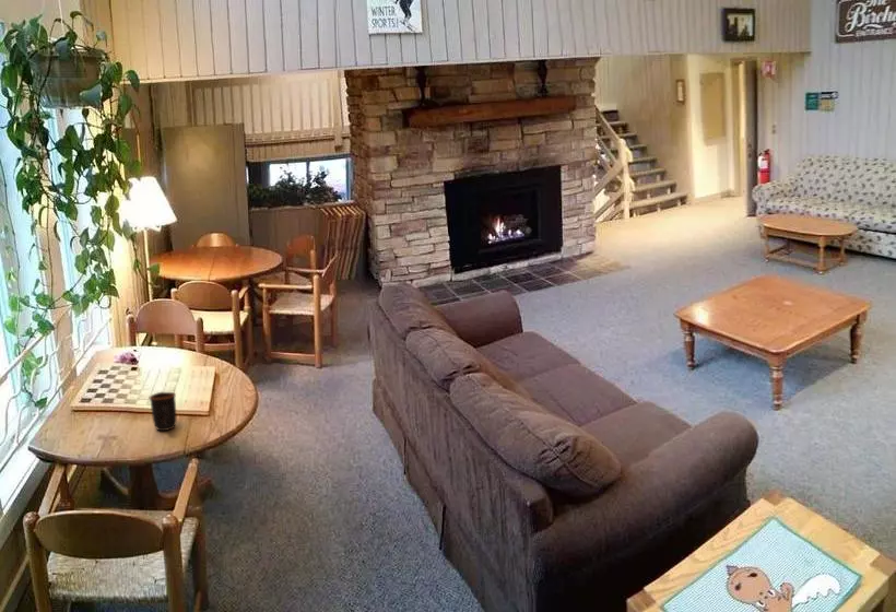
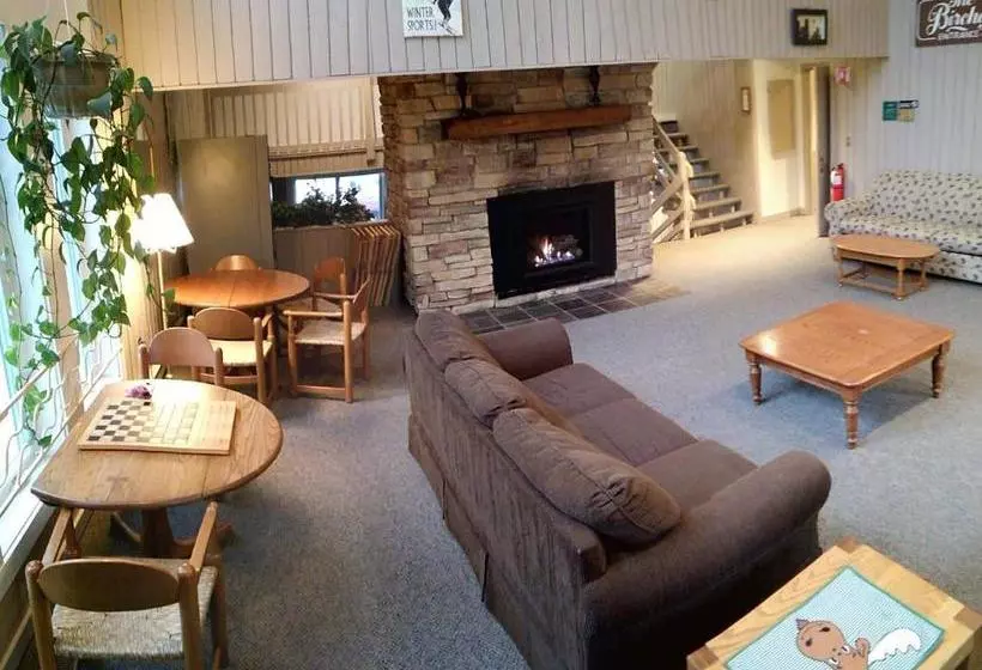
- mug (164, 412)
